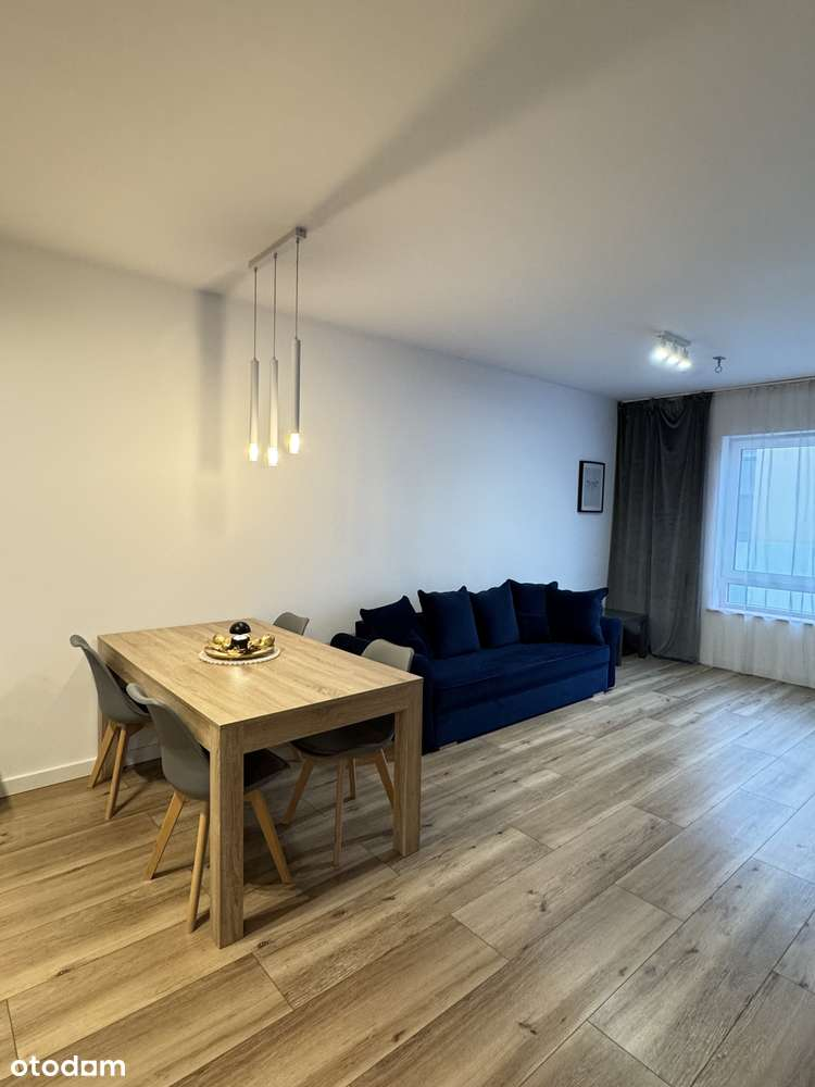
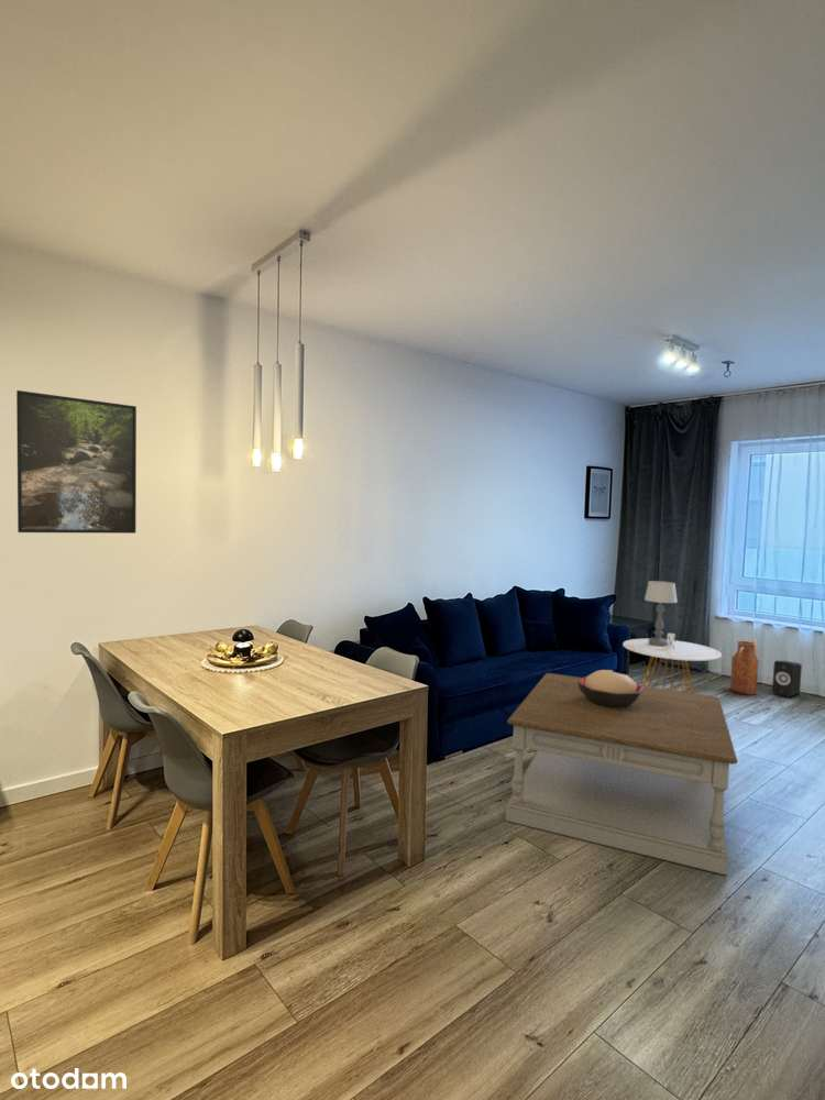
+ side table (671, 673)
+ watering can (747, 664)
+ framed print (79, 465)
+ coffee table (618, 754)
+ decorative bowl (609, 685)
+ table lamp (659, 613)
+ speaker (787, 676)
